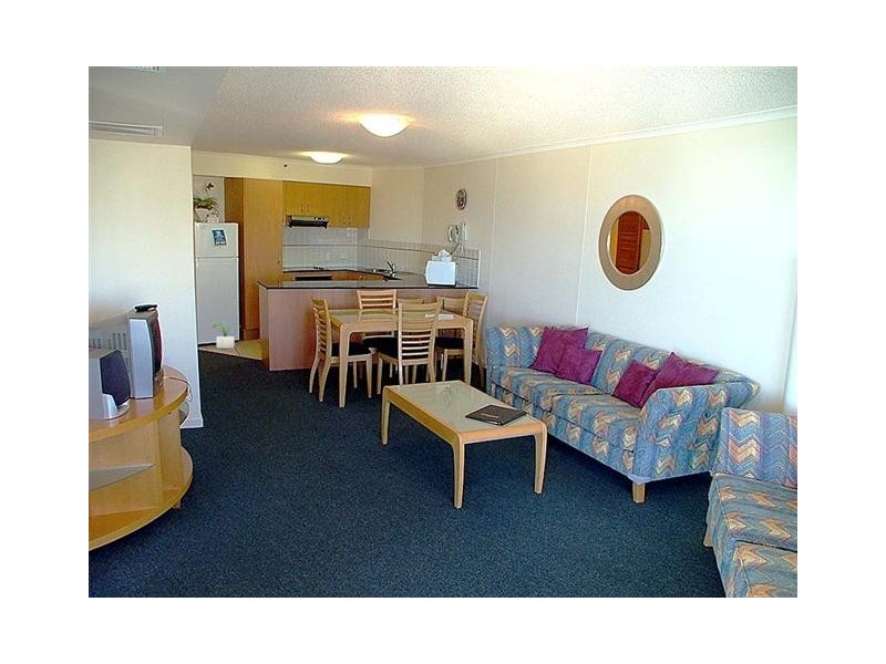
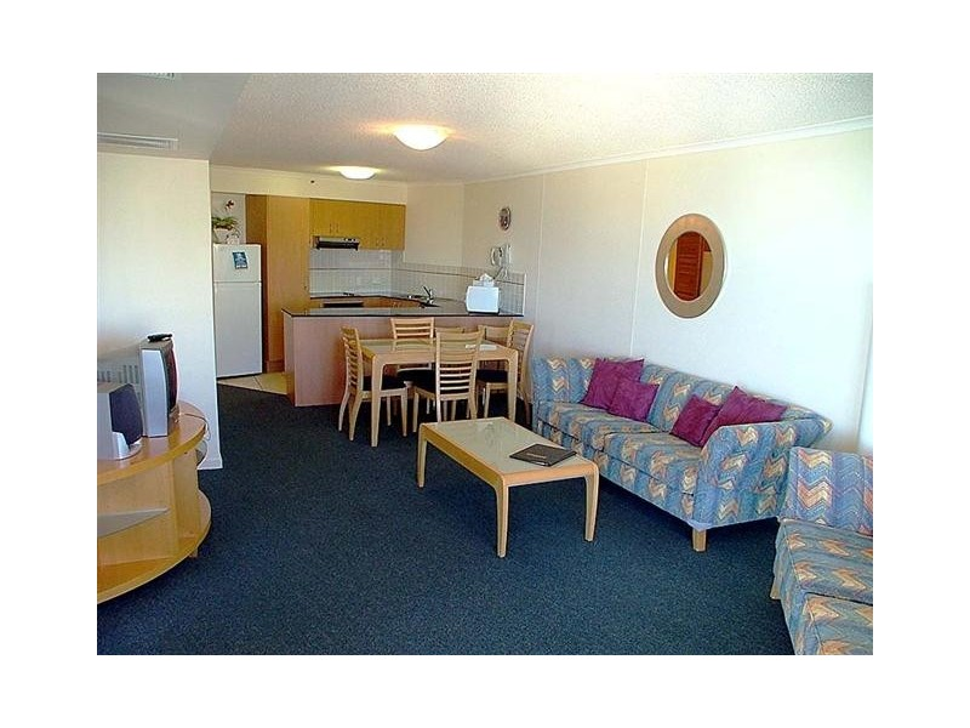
- potted plant (224, 335)
